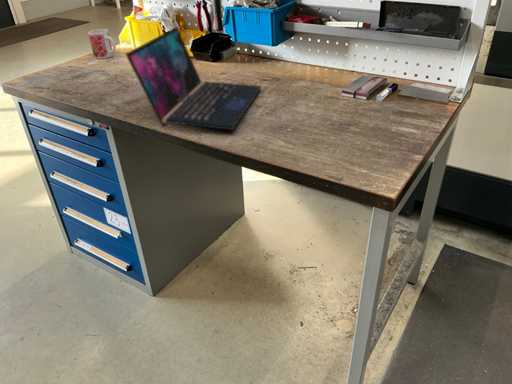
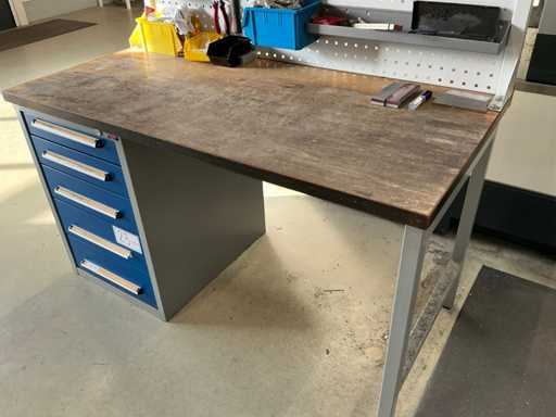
- mug (103, 44)
- laptop (198, 75)
